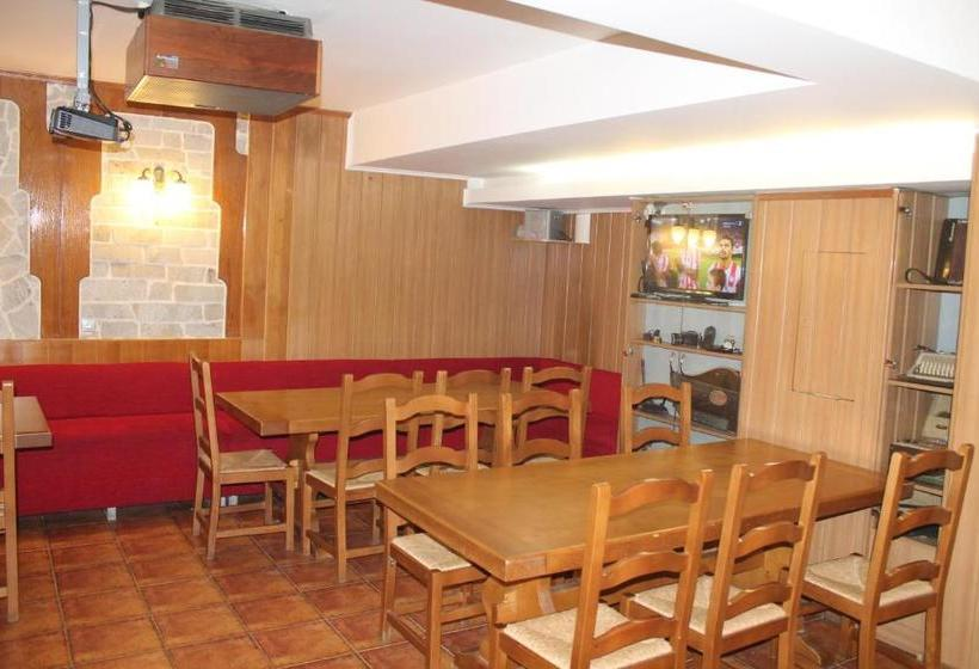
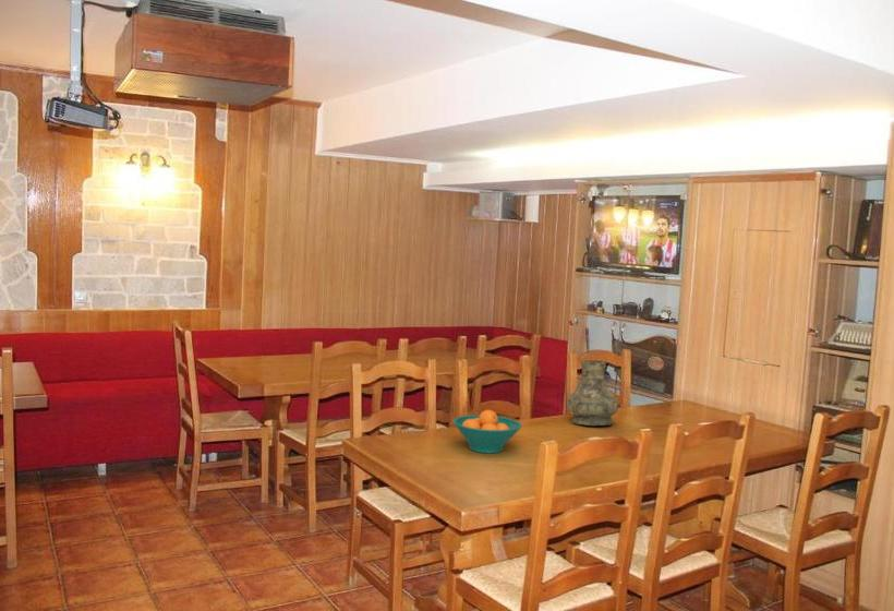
+ vase (593, 392)
+ fruit bowl (486, 430)
